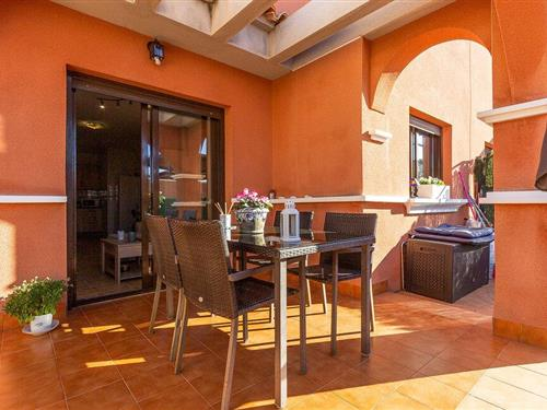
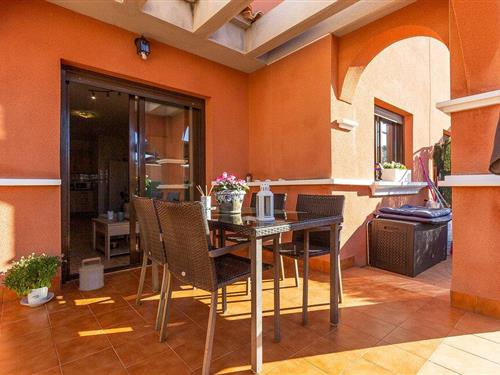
+ bucket (91, 272)
